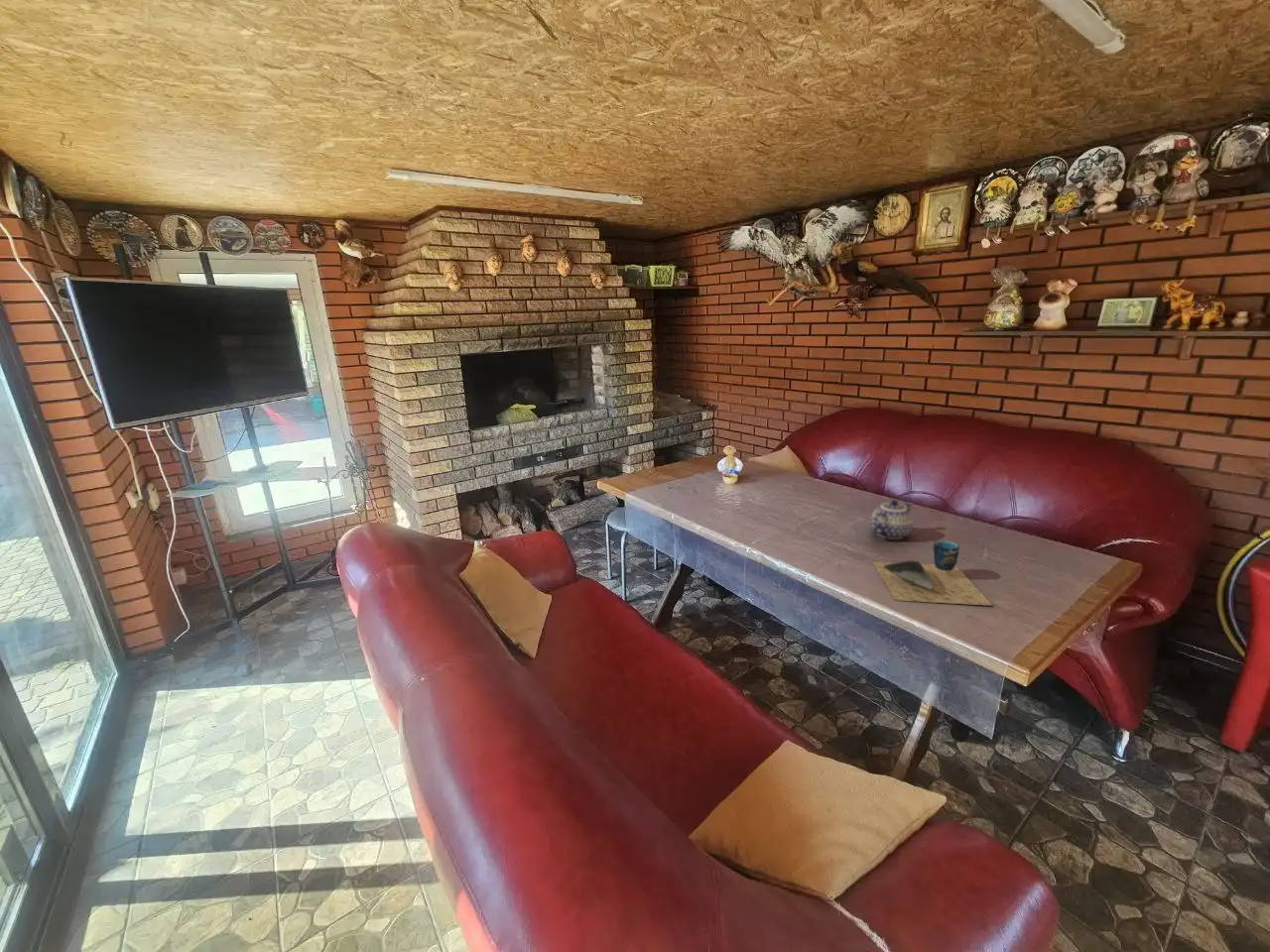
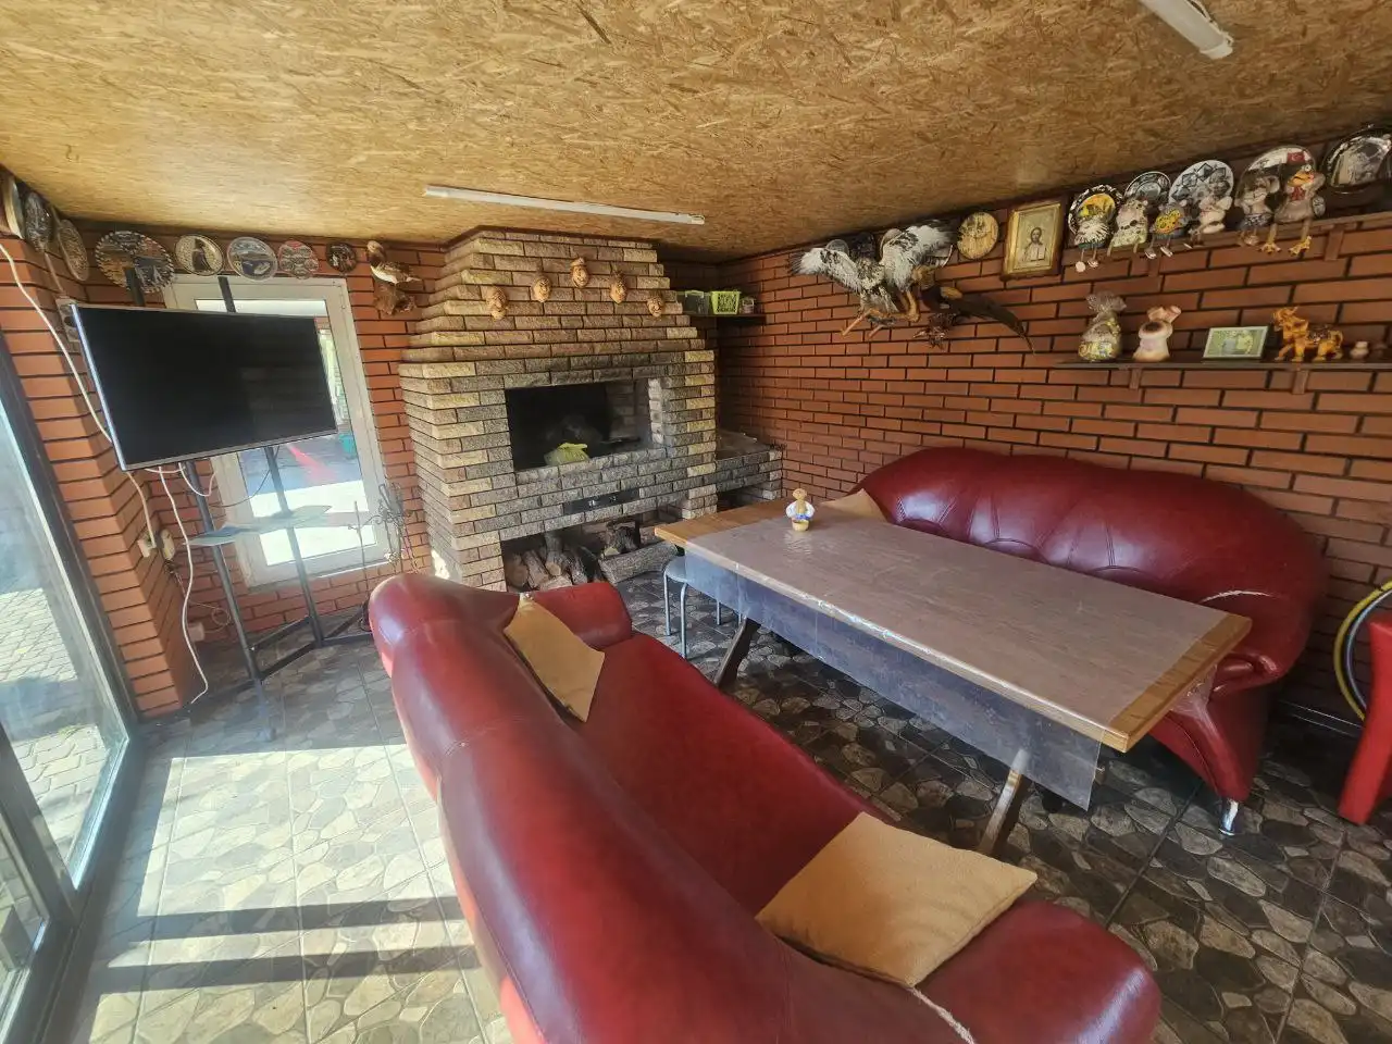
- cup (929, 566)
- teapot (892, 517)
